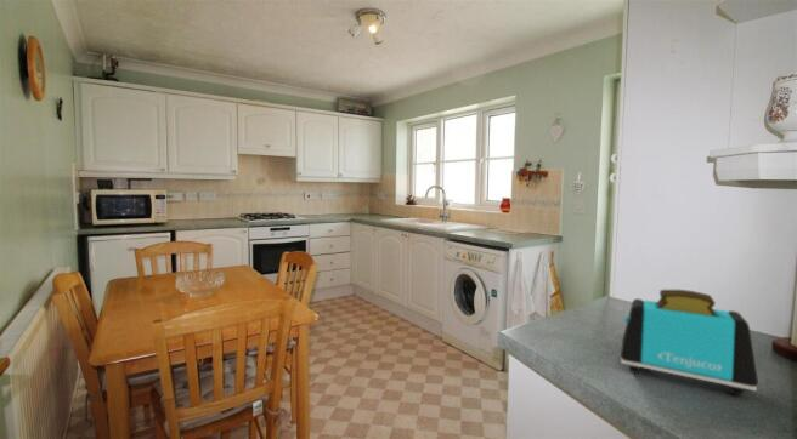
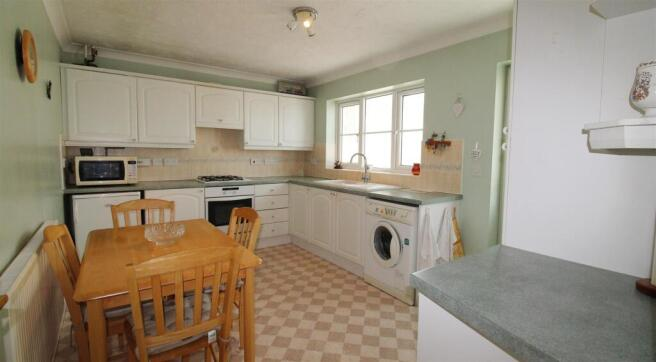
- toaster (683, 333)
